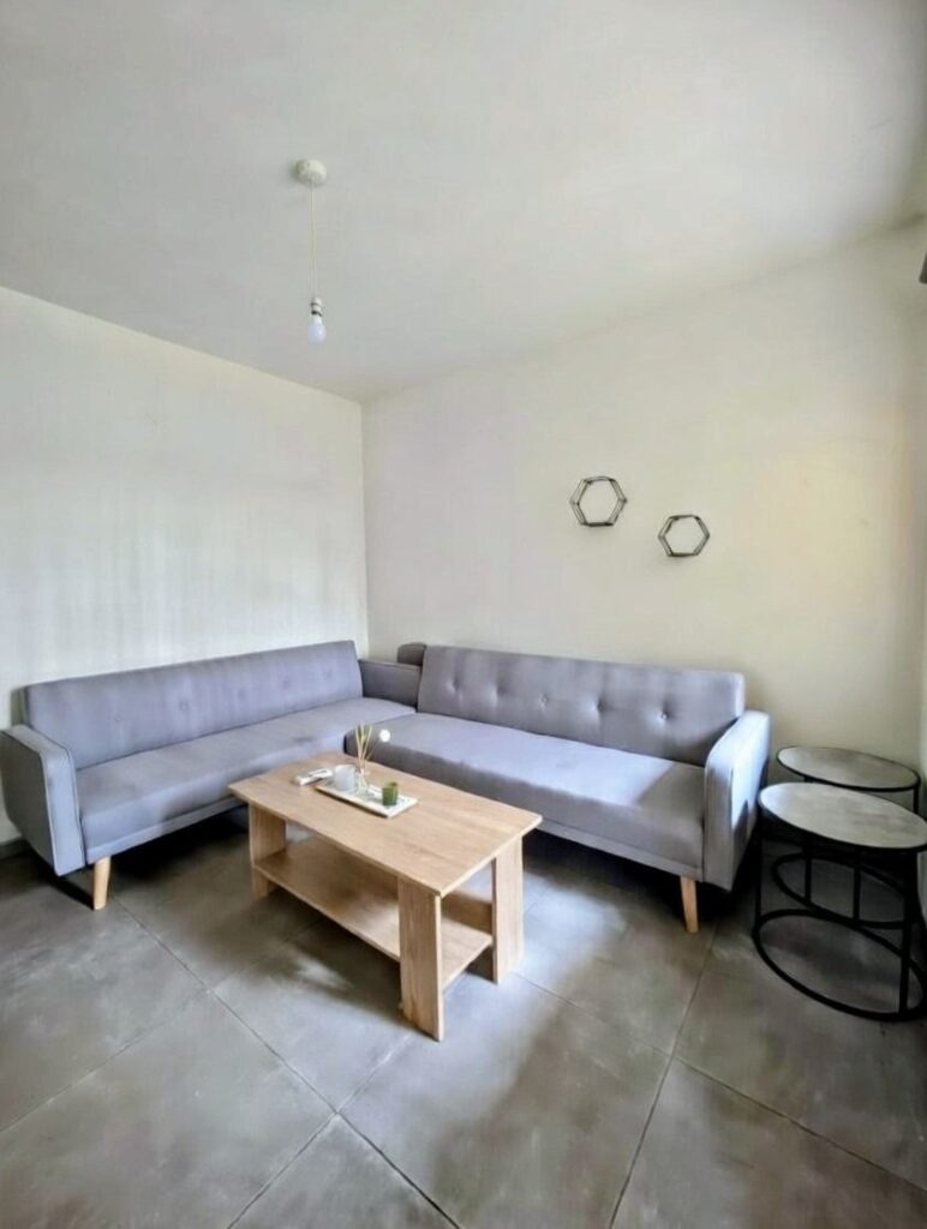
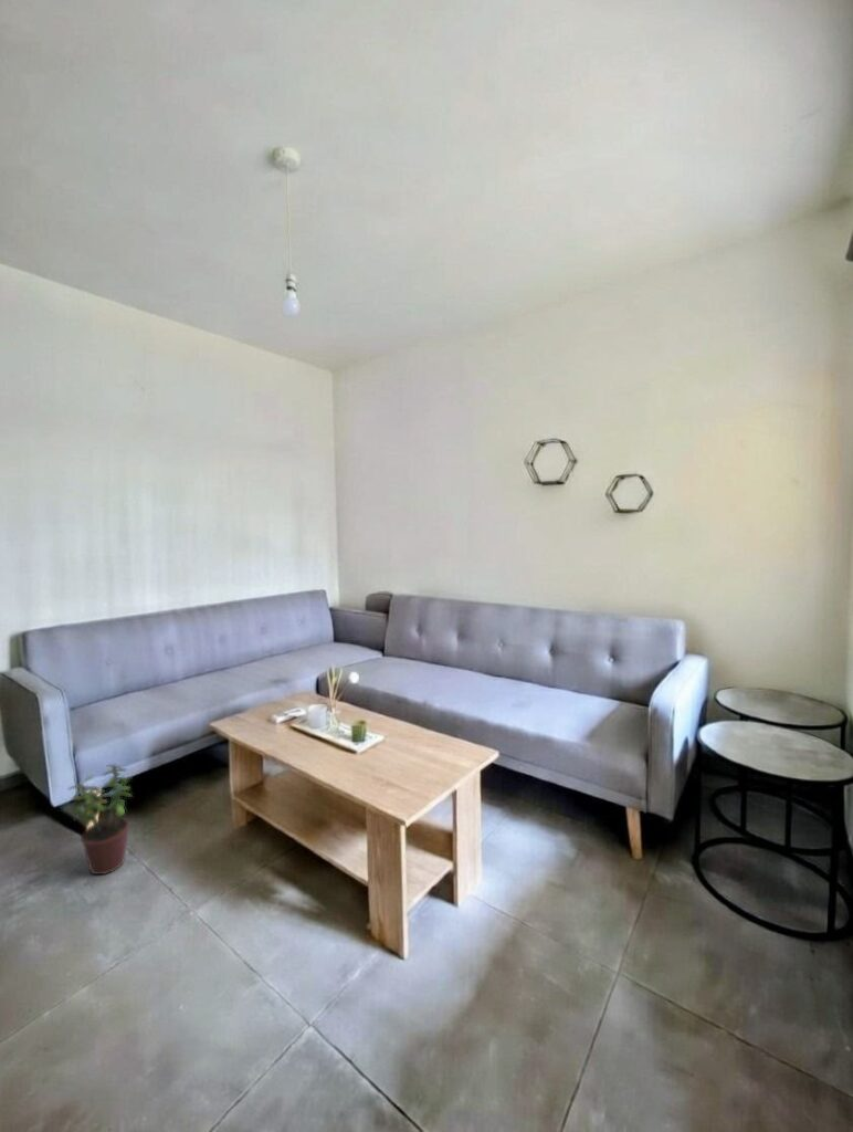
+ potted plant (108, 819)
